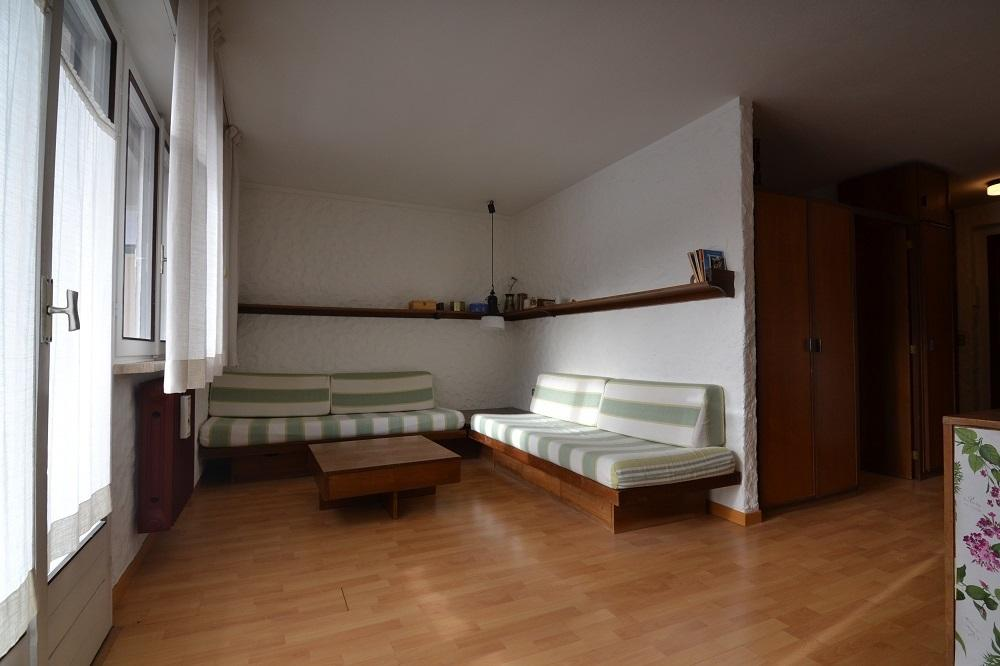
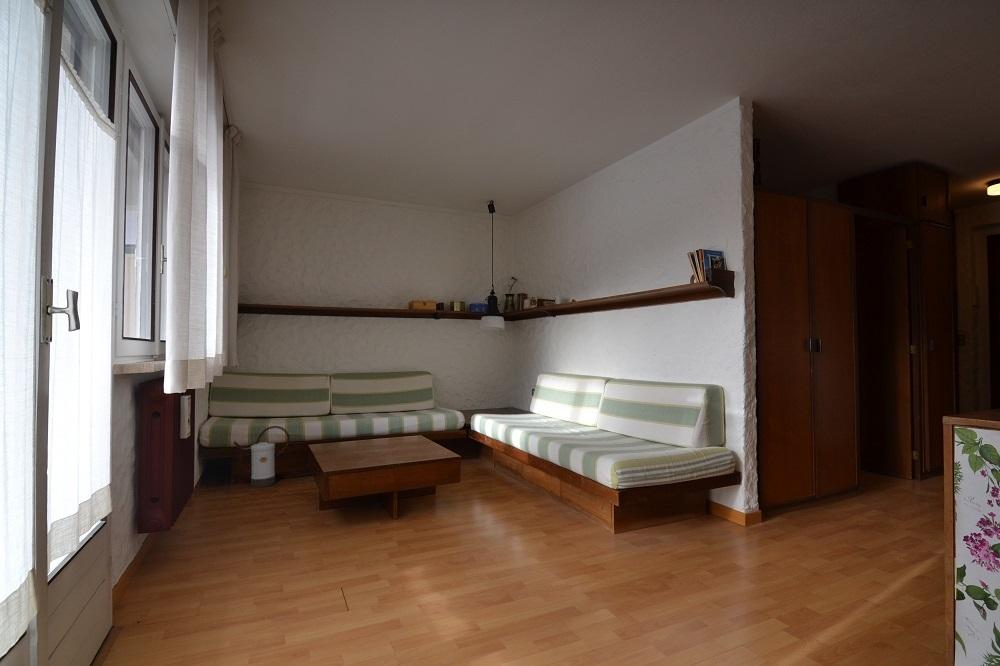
+ watering can (262, 455)
